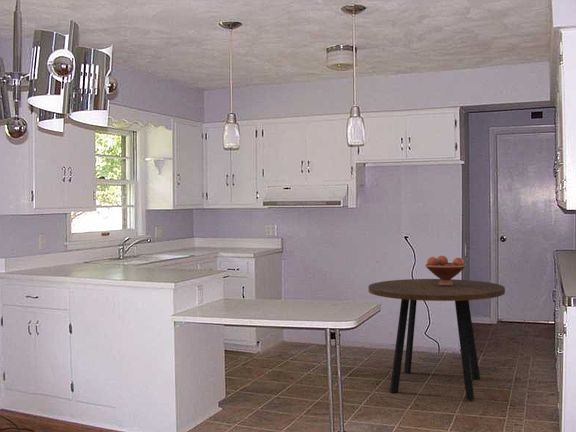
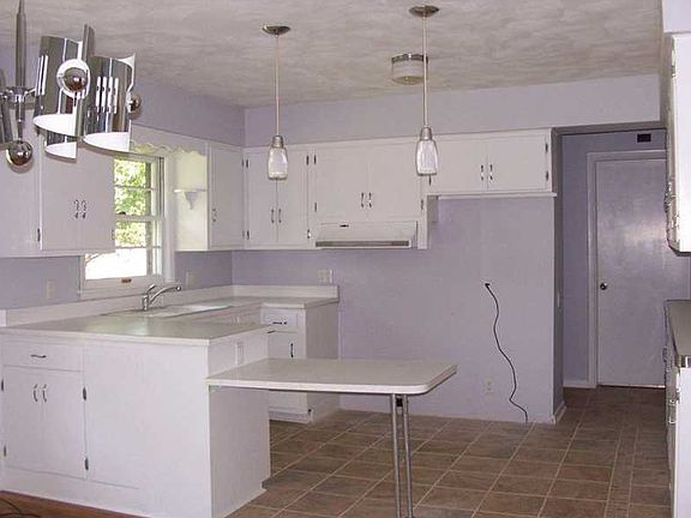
- dining table (413, 335)
- fruit bowl (445, 270)
